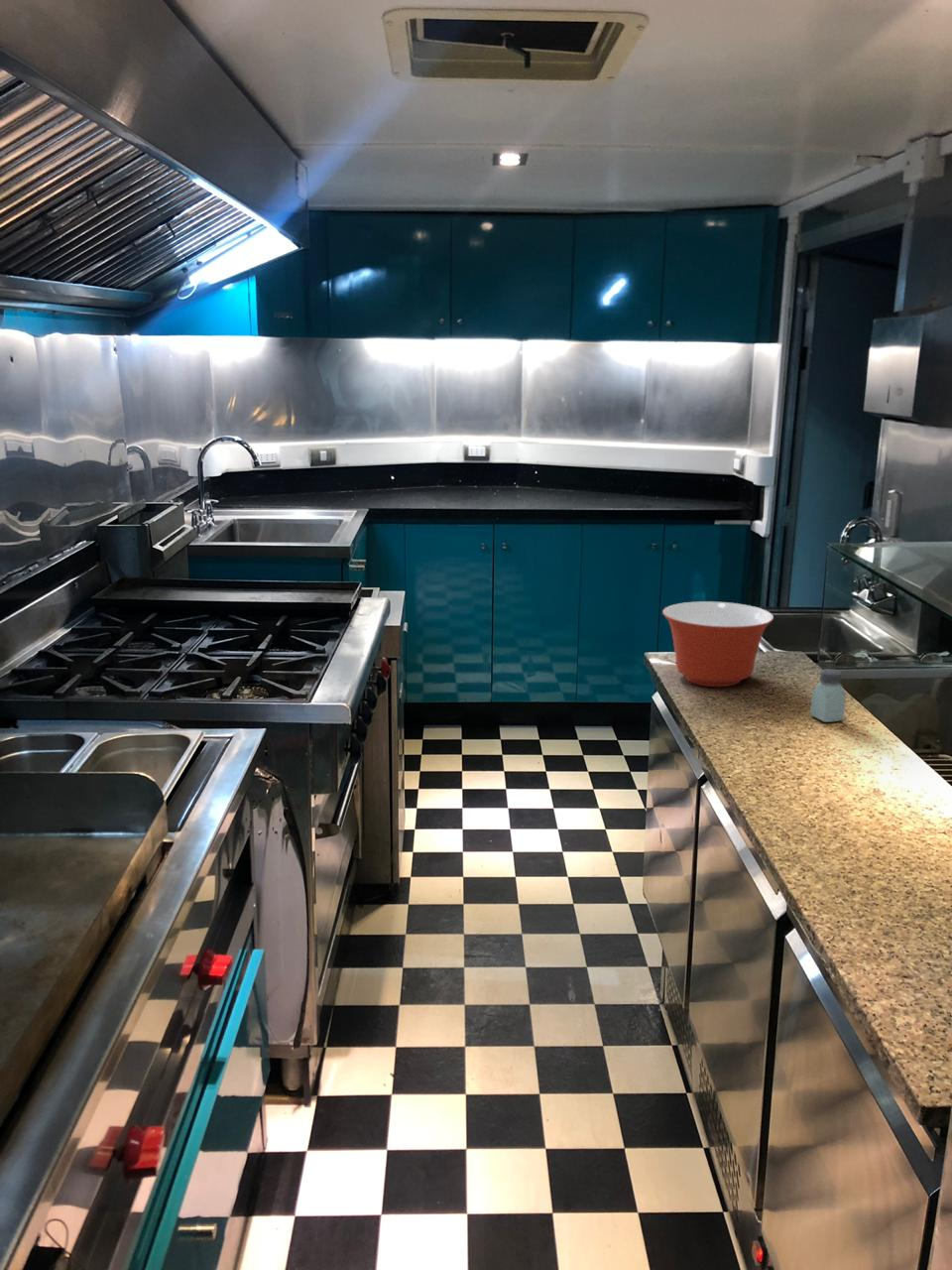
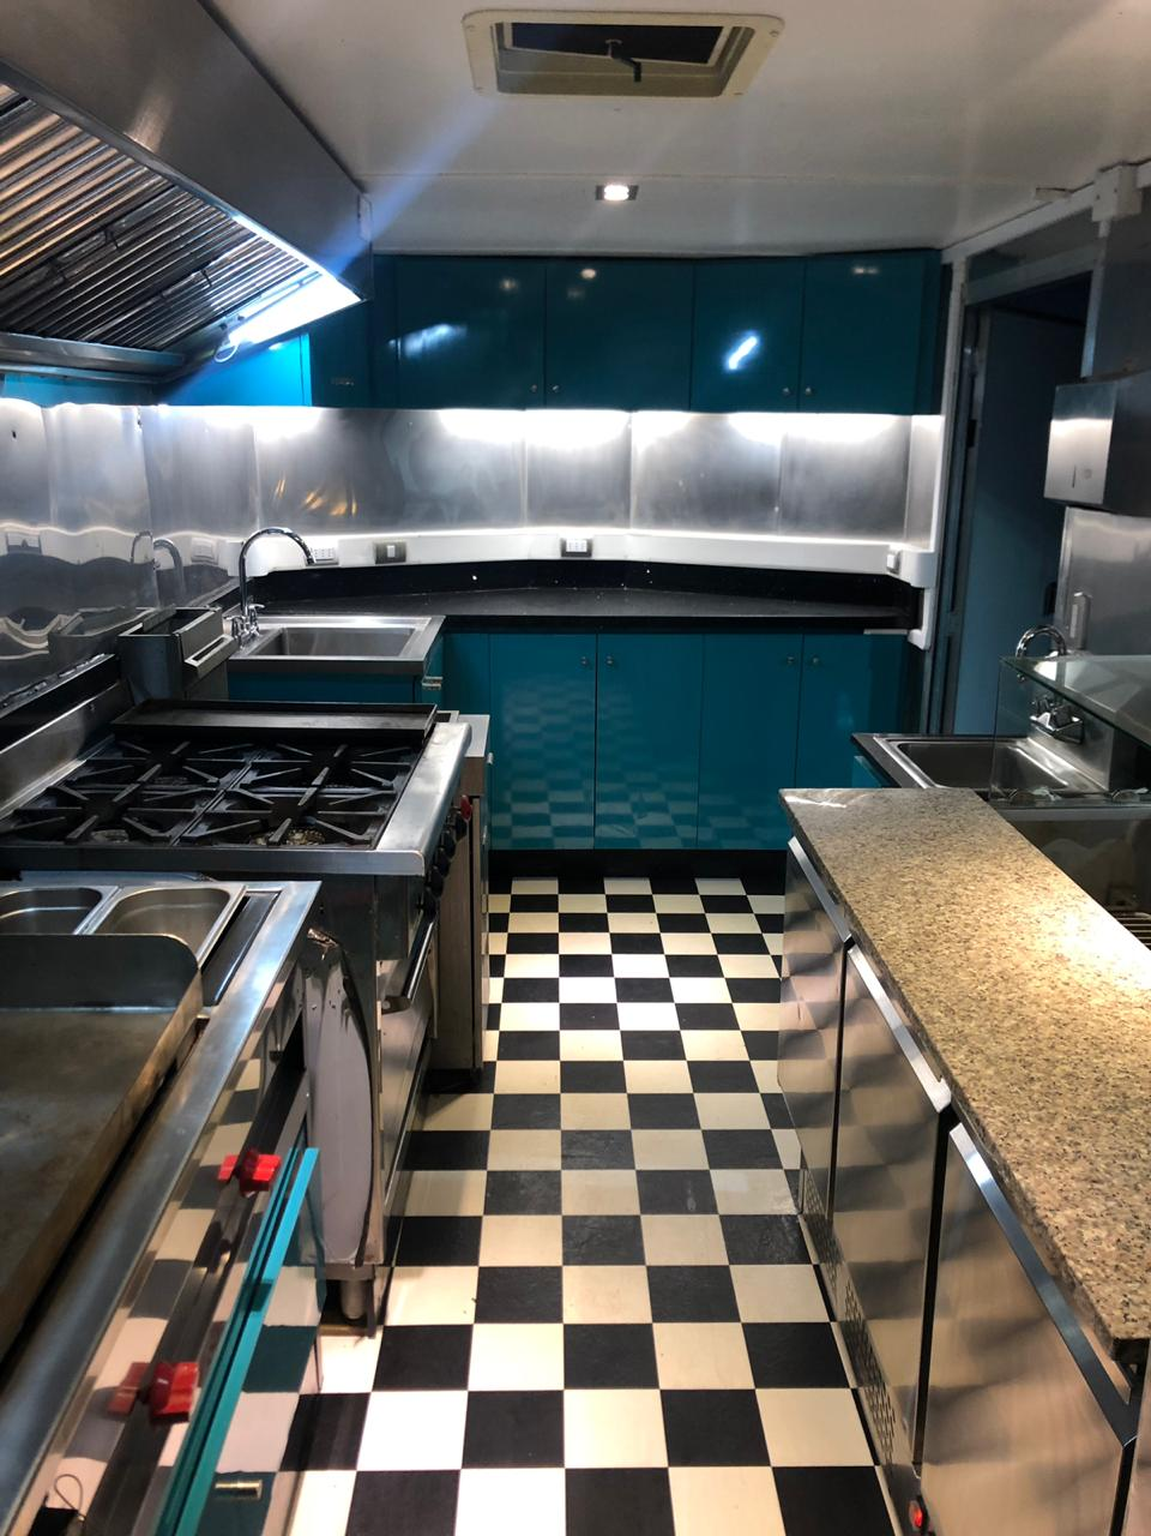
- saltshaker (828, 695)
- mixing bowl (715, 646)
